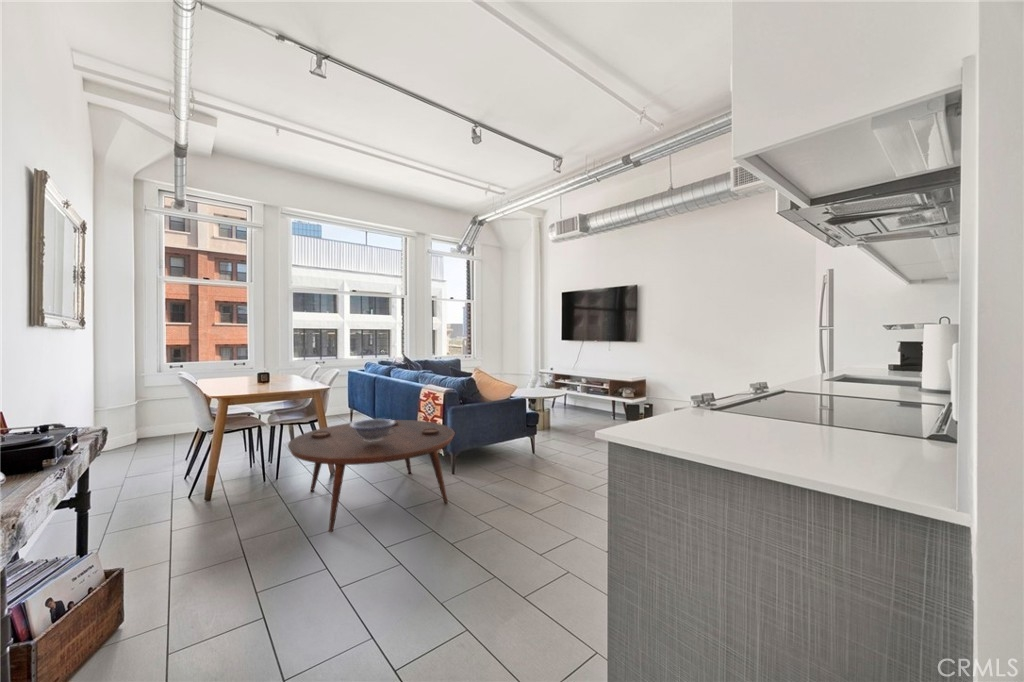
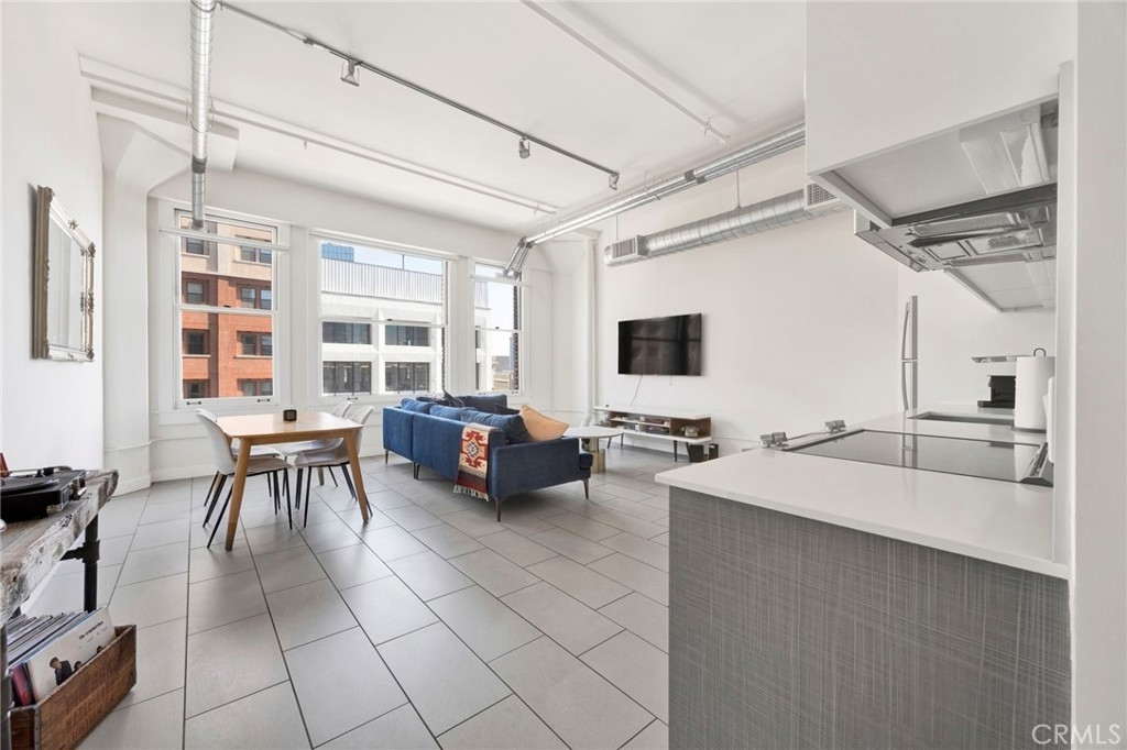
- decorative bowl (372, 433)
- coffee table (376, 462)
